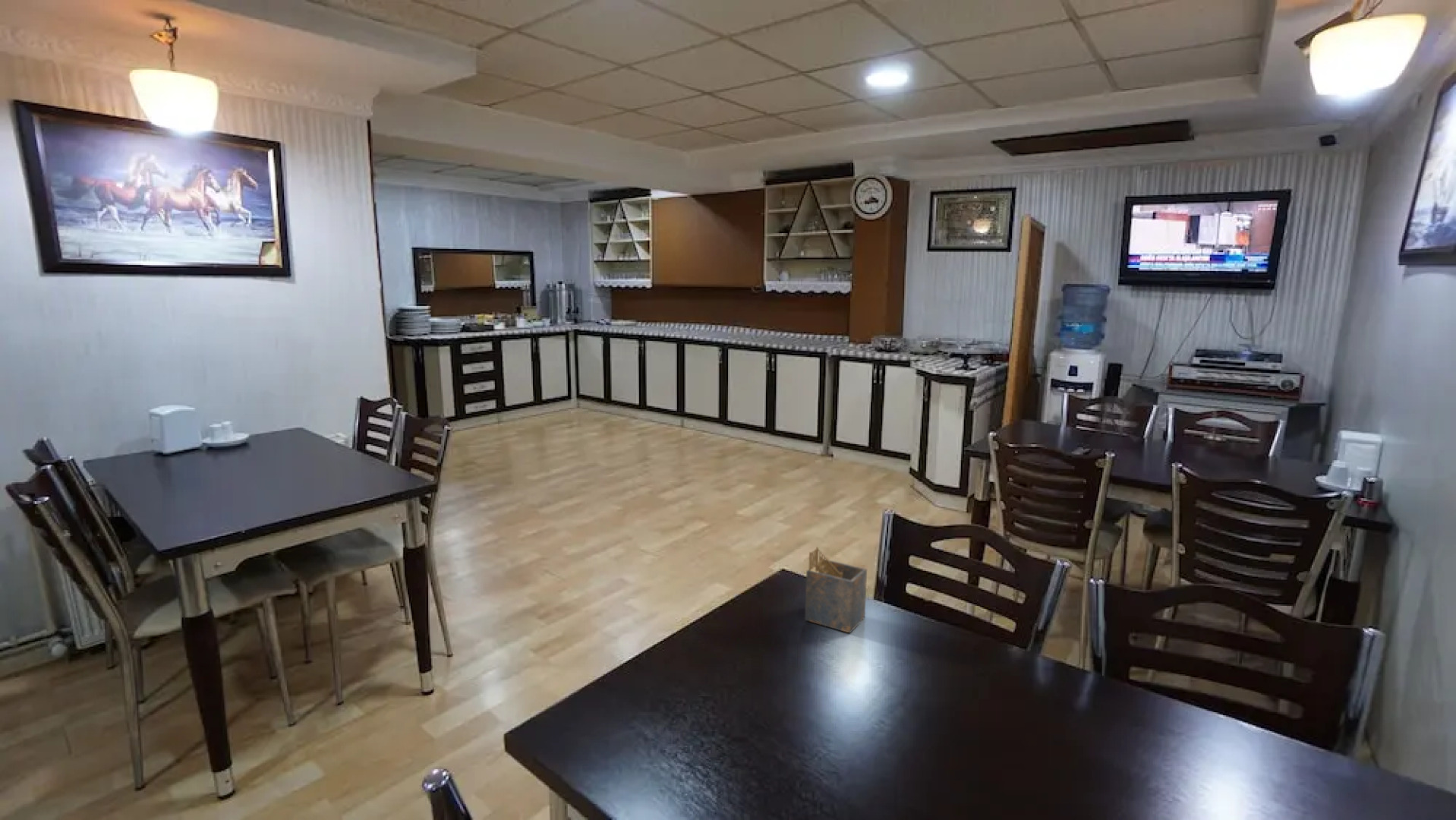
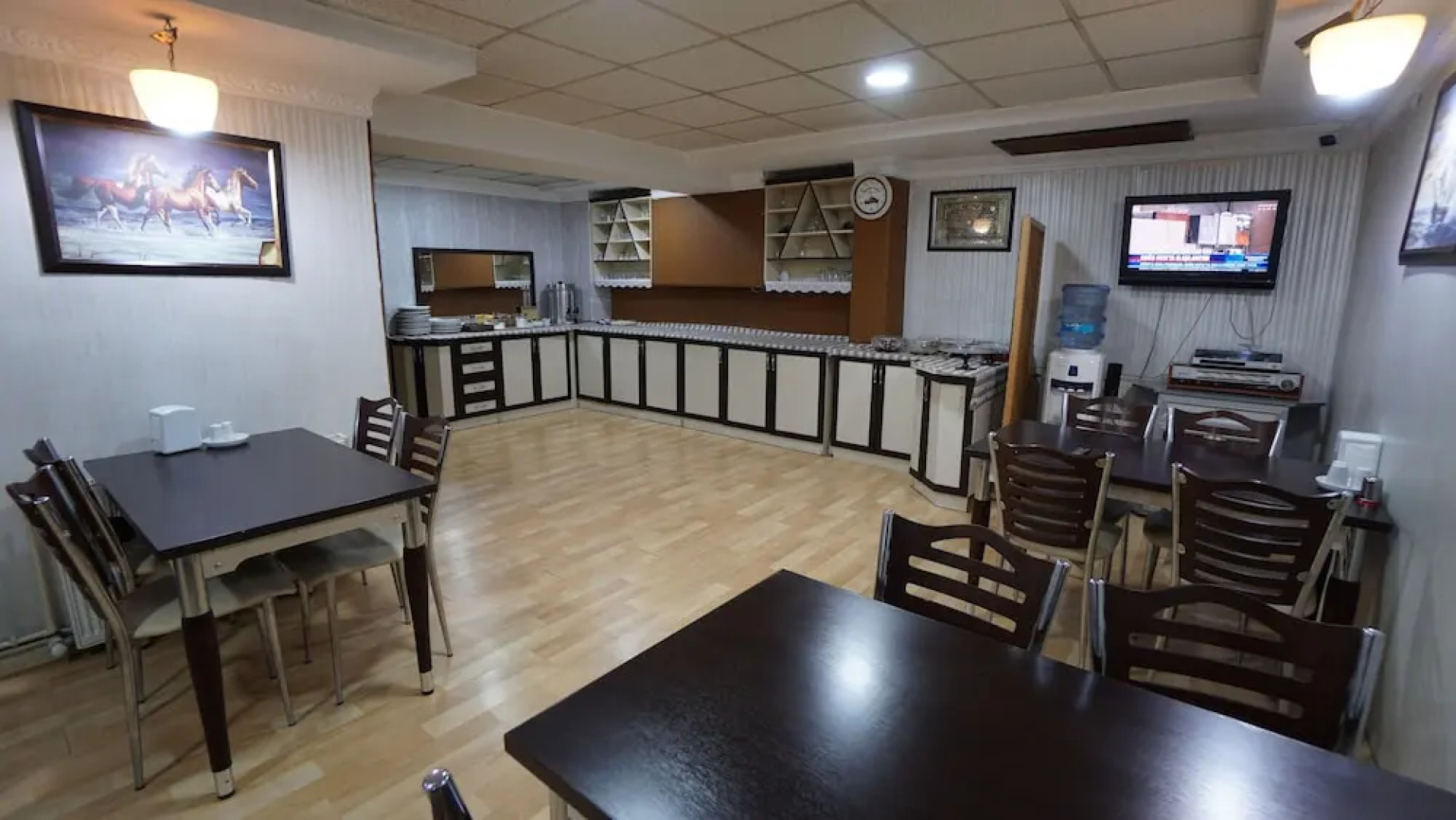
- napkin holder (835, 585)
